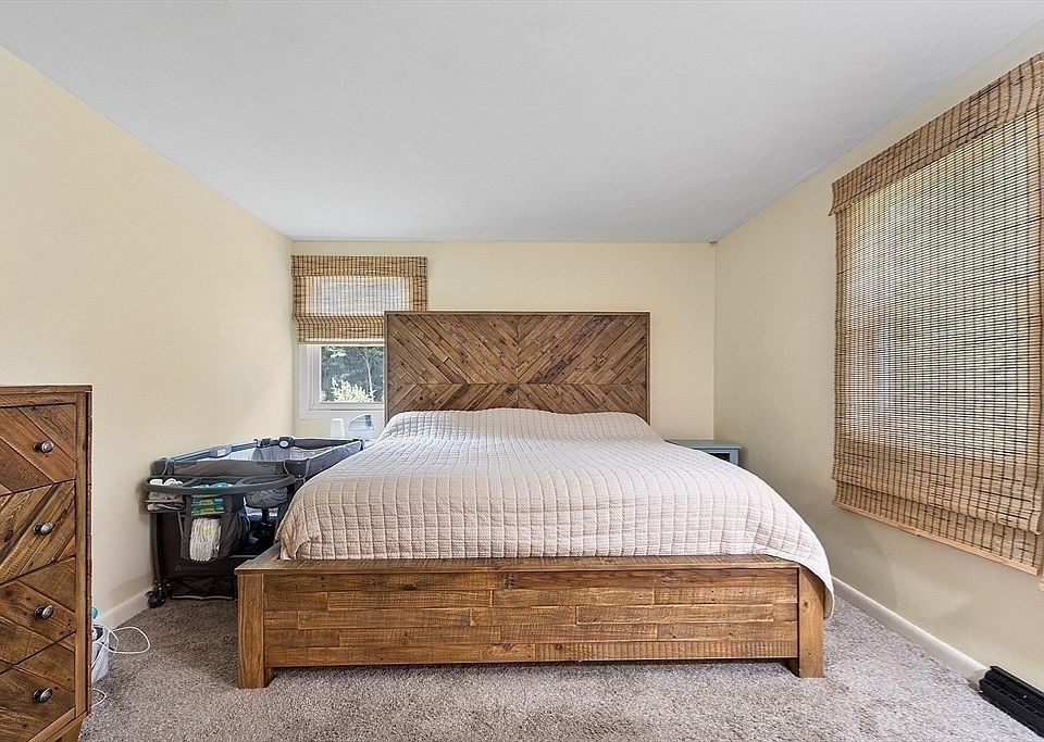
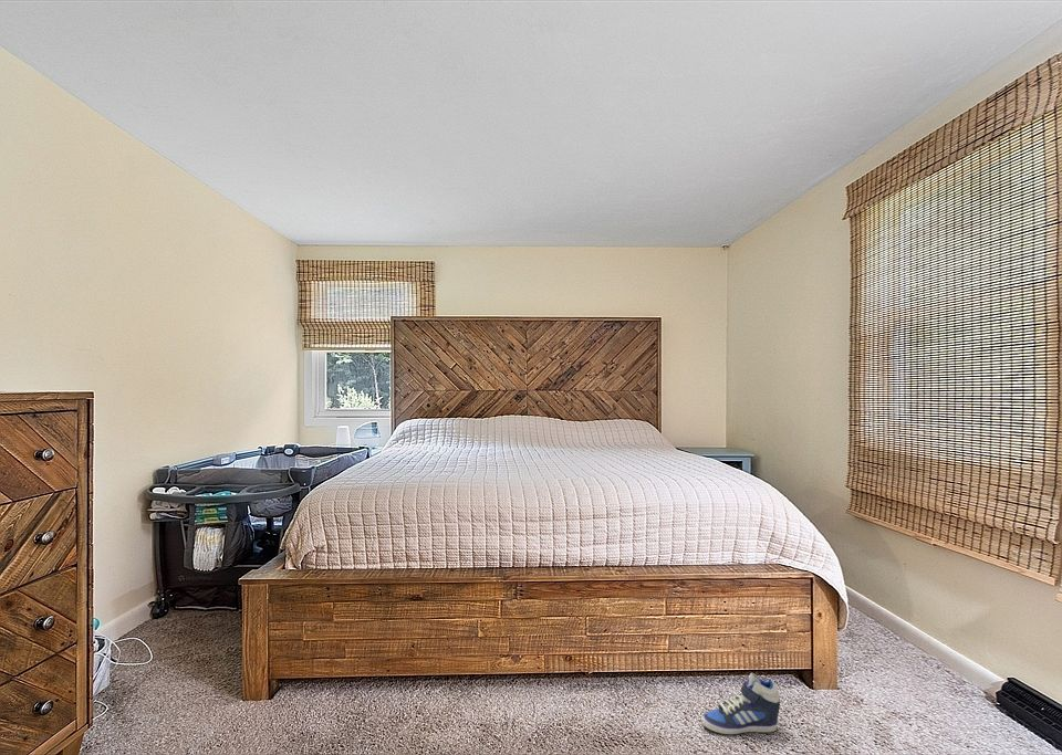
+ sneaker (740, 699)
